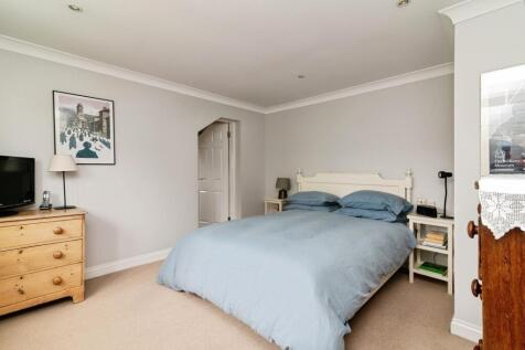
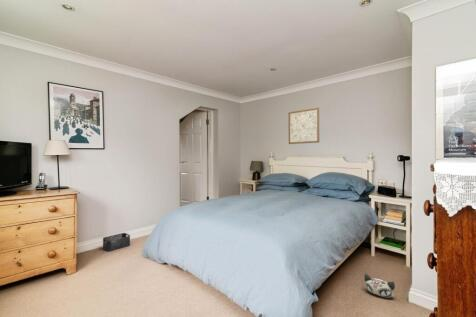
+ storage bin (116, 241)
+ wall art (304, 125)
+ plush toy (379, 286)
